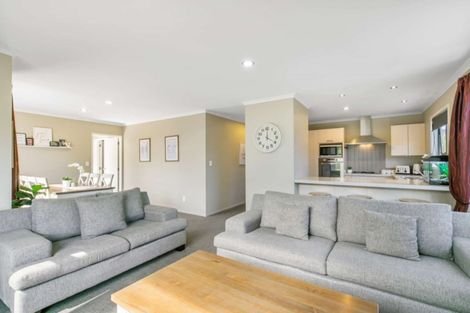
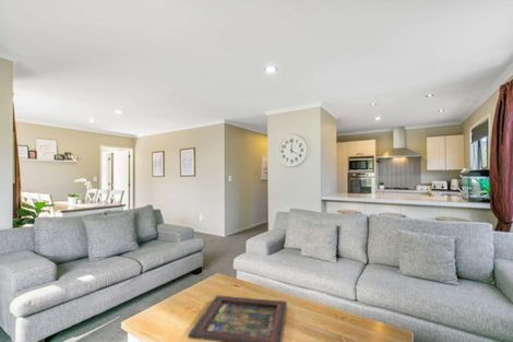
+ religious icon (242, 318)
